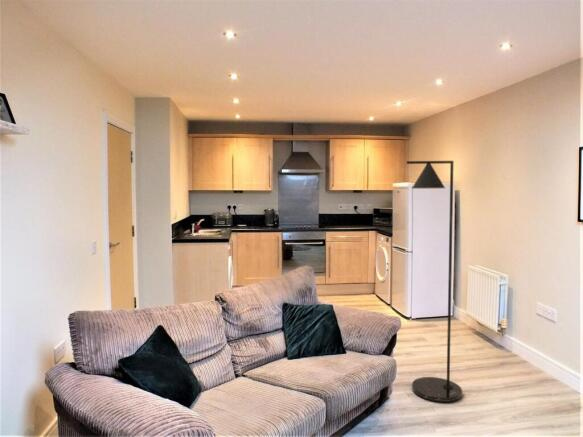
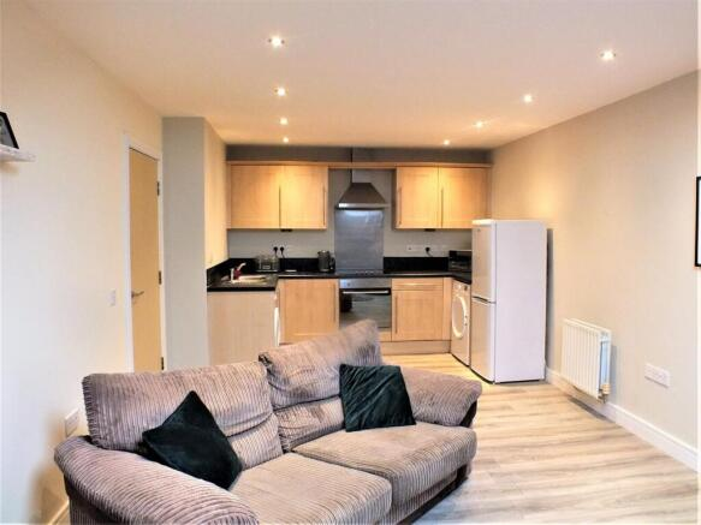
- floor lamp (448, 280)
